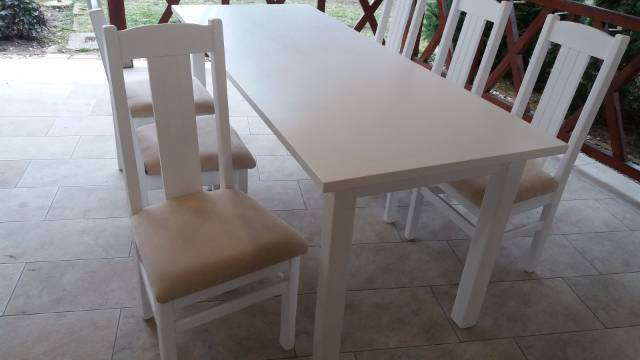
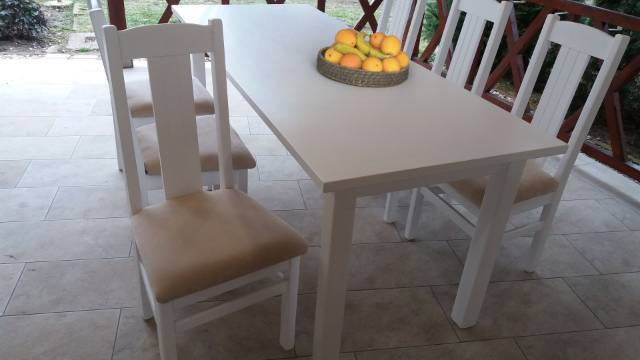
+ fruit bowl (364, 51)
